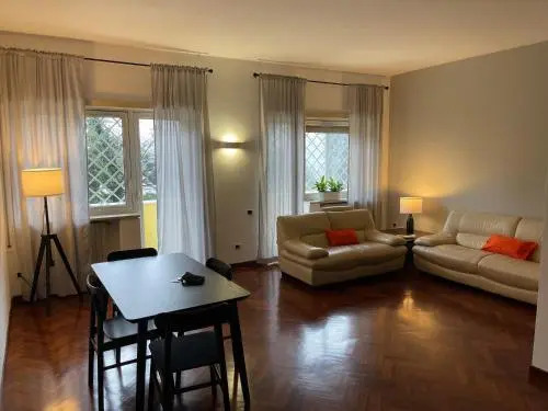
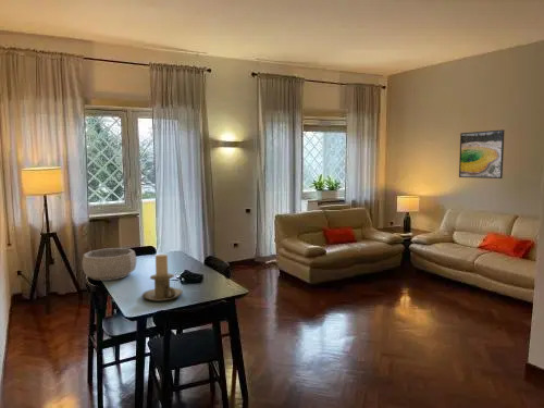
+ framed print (480, 154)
+ decorative bowl (110, 263)
+ candle holder (161, 275)
